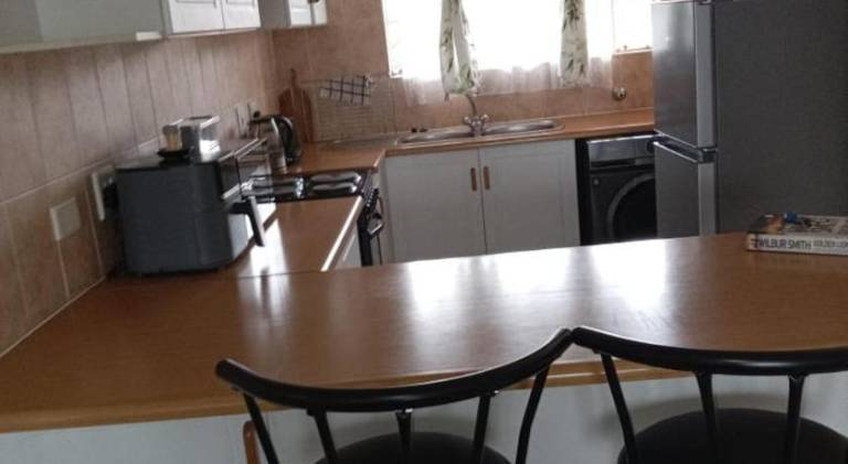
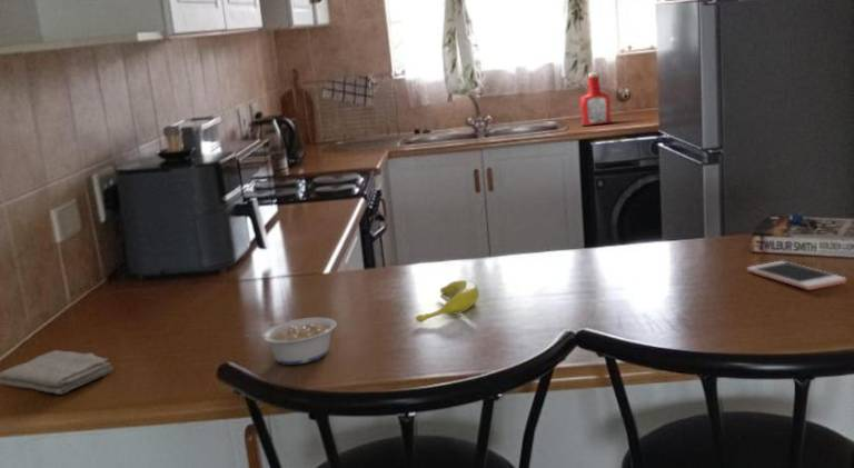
+ cell phone (794, 275)
+ soap bottle (595, 98)
+ legume (298, 340)
+ washcloth (54, 370)
+ banana (451, 298)
